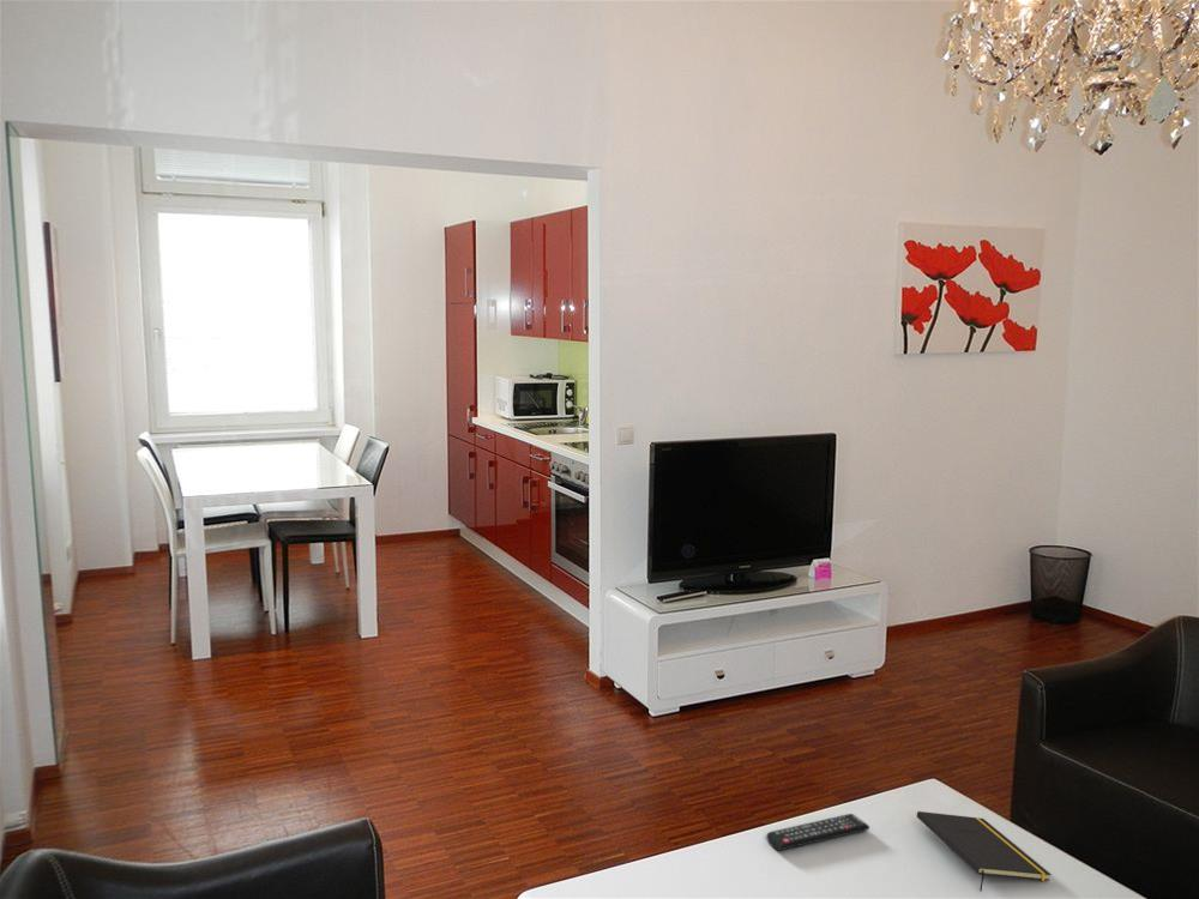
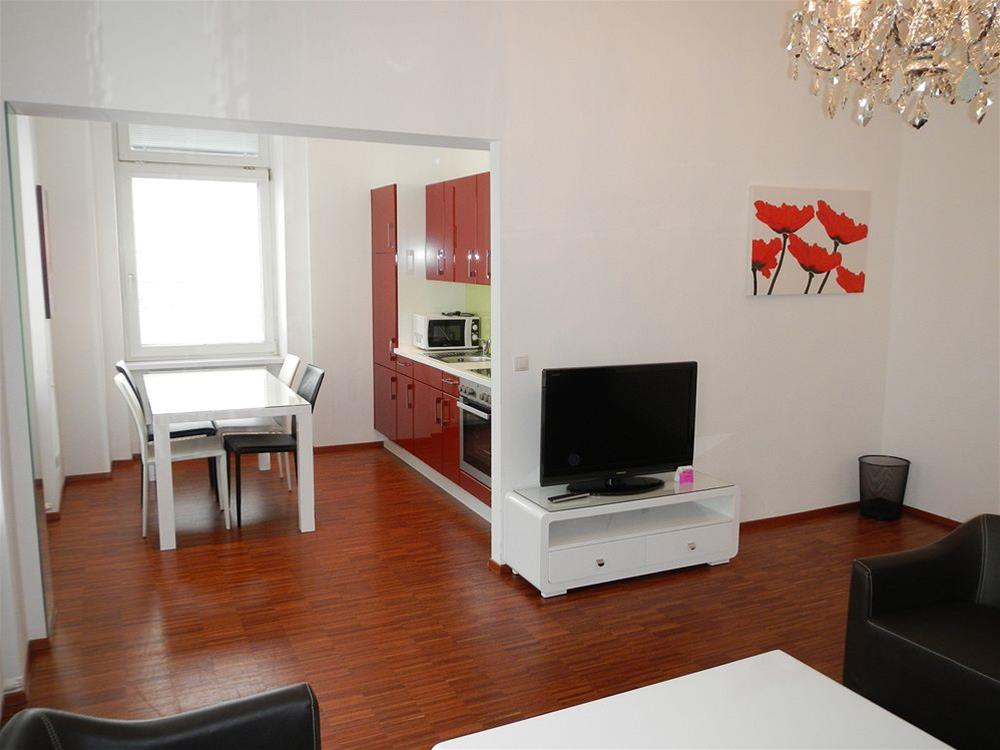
- remote control (818, 832)
- notepad (980, 844)
